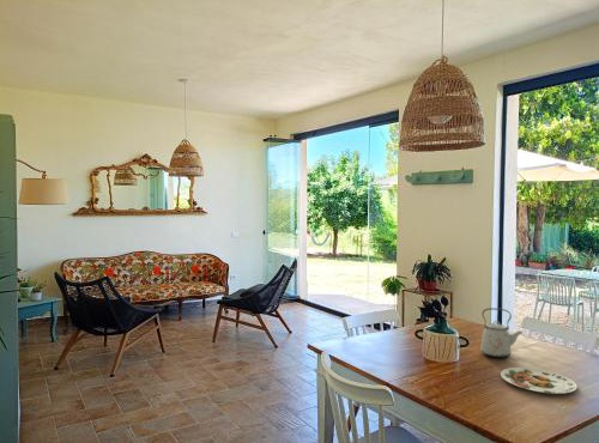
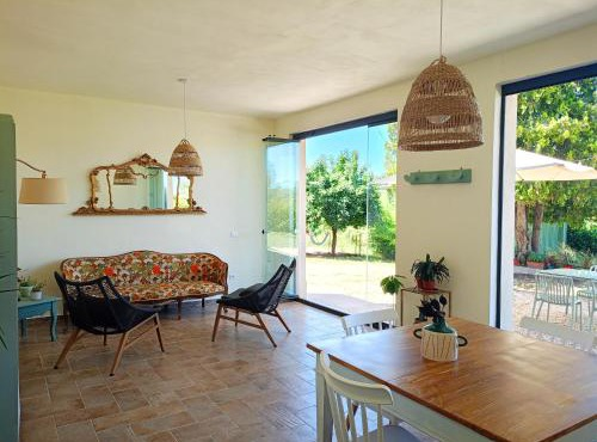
- kettle (501, 332)
- plate (537, 380)
